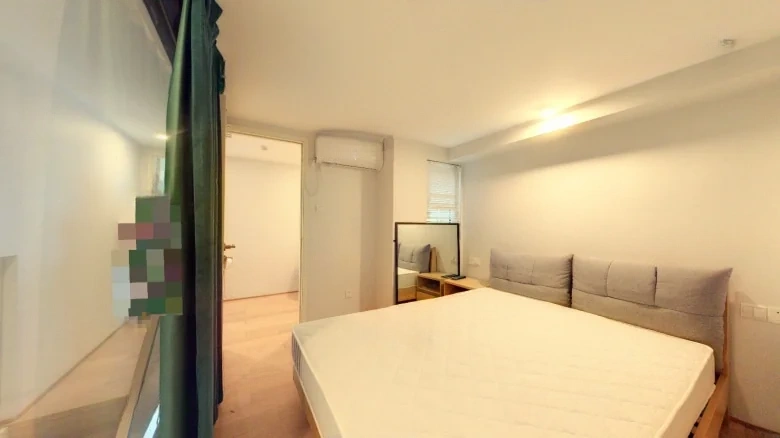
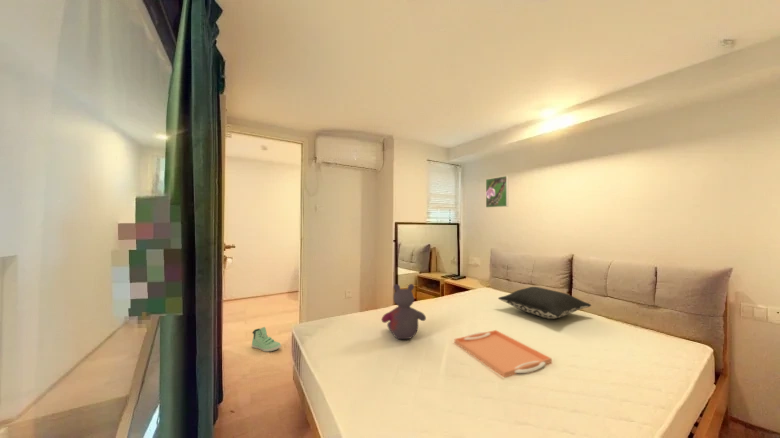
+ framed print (496, 192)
+ stuffed bear (402, 308)
+ serving tray (499, 349)
+ sneaker (266, 338)
+ pillow (542, 301)
